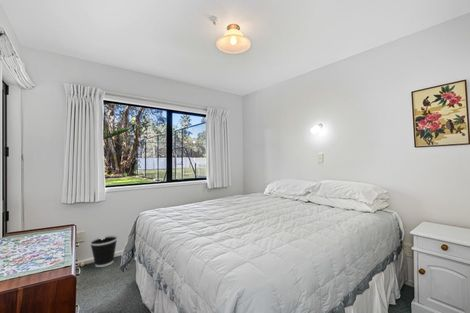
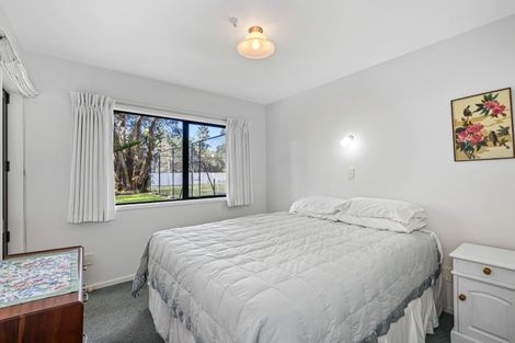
- wastebasket (104, 251)
